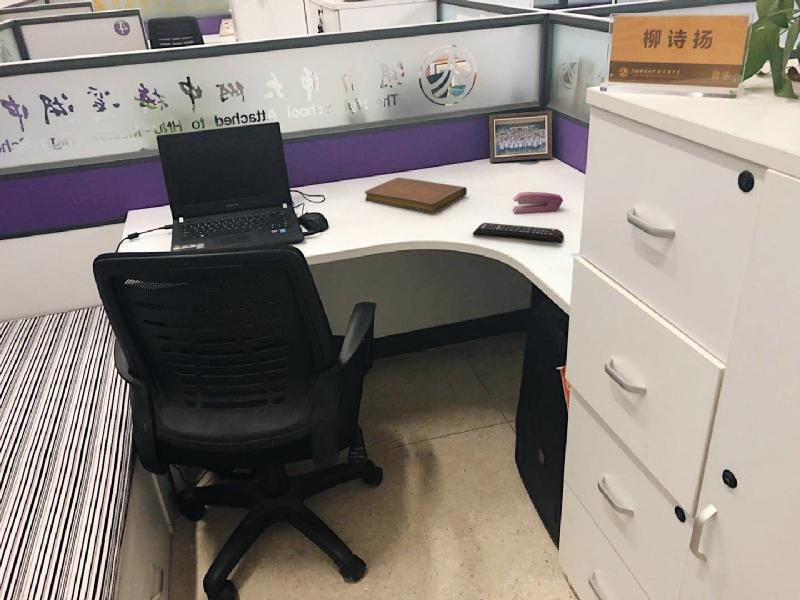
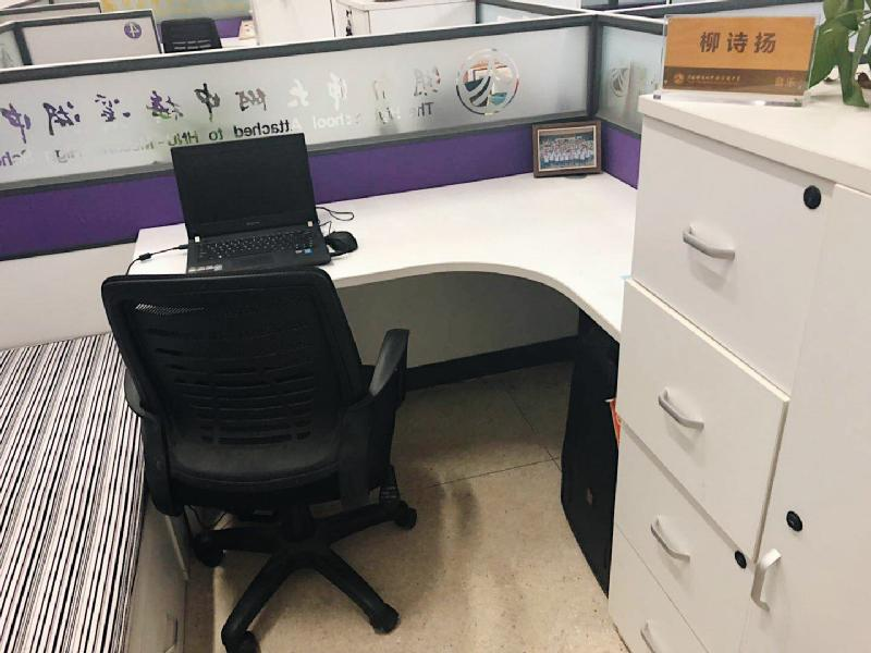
- notebook (415, 193)
- remote control (517, 233)
- stapler (537, 201)
